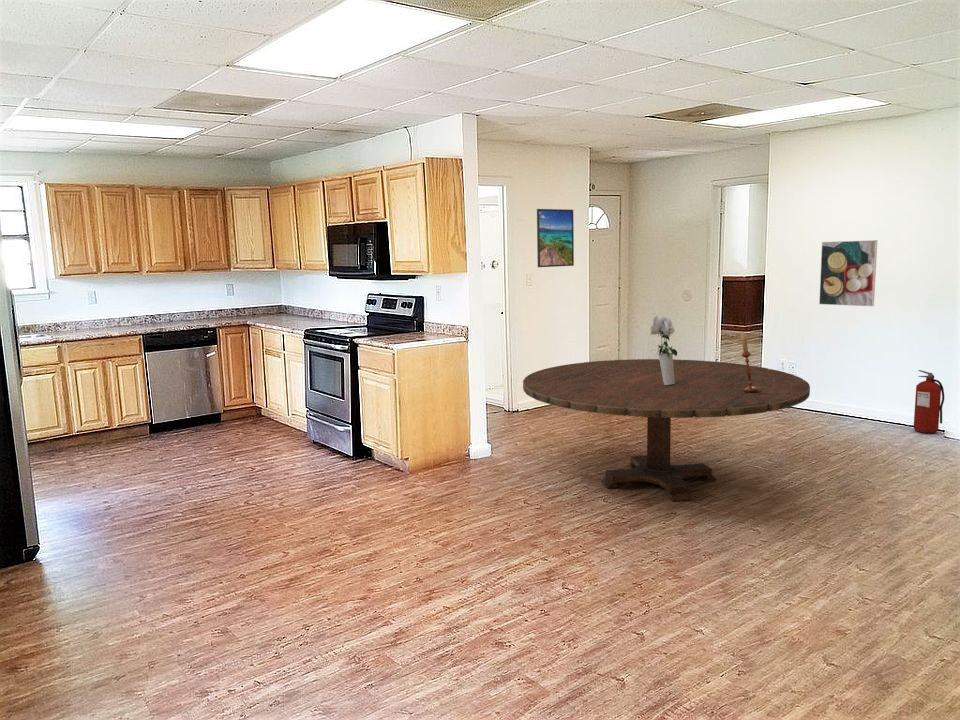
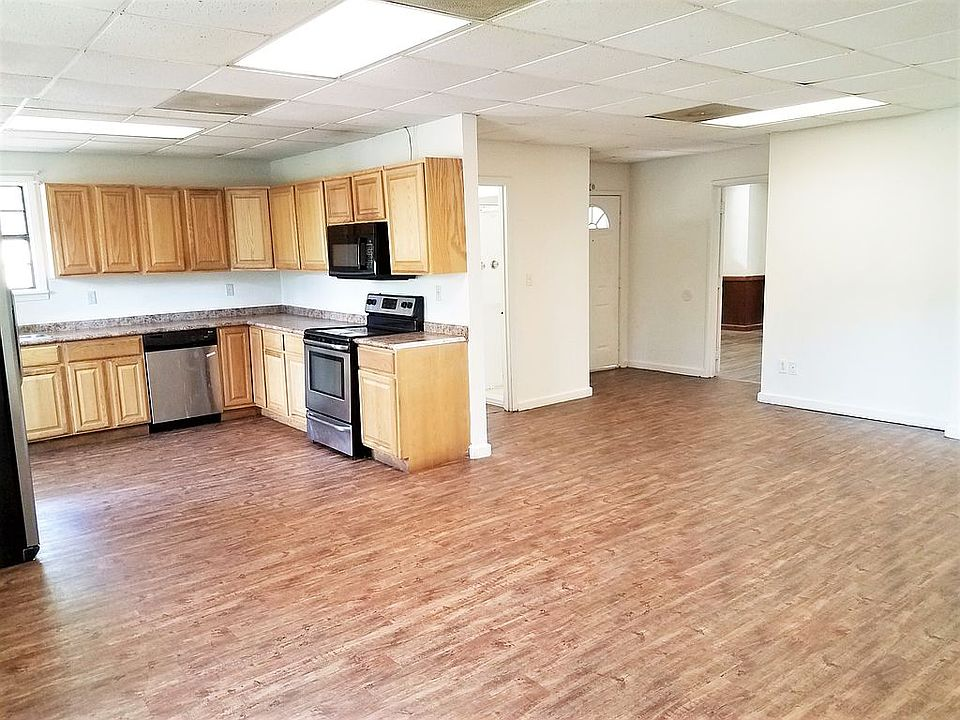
- candlestick (748, 361)
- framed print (847, 273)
- fire extinguisher (929, 401)
- dining table (659, 430)
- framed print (555, 238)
- bouquet (671, 349)
